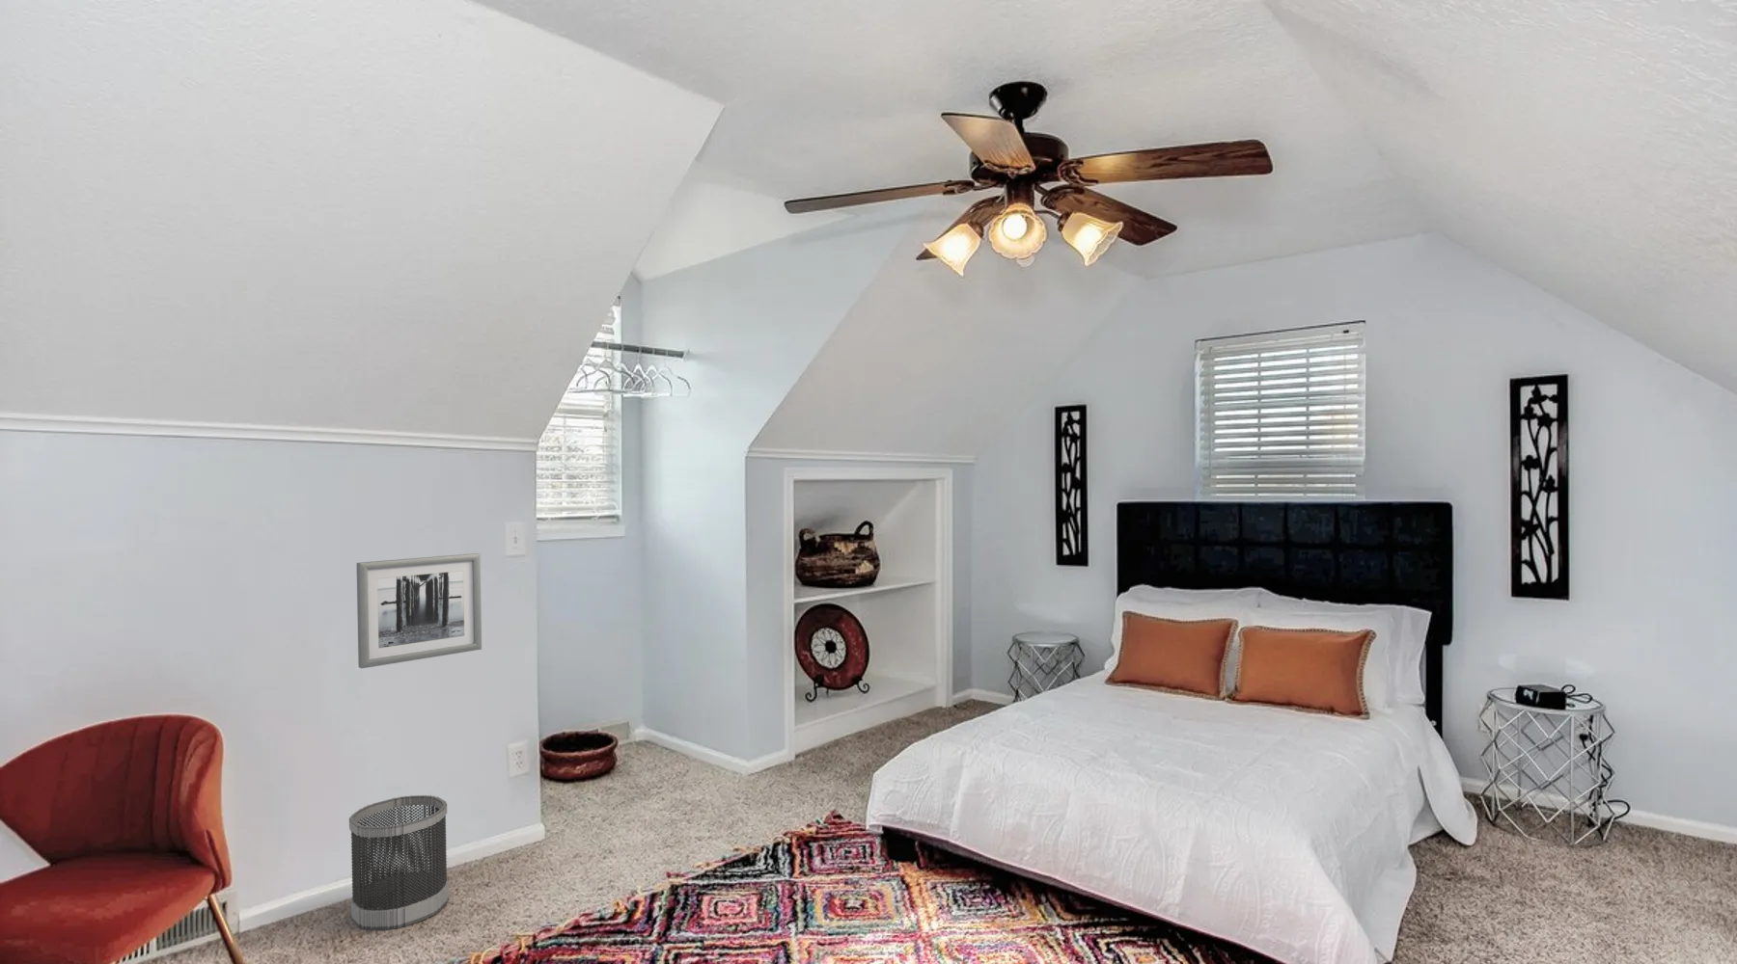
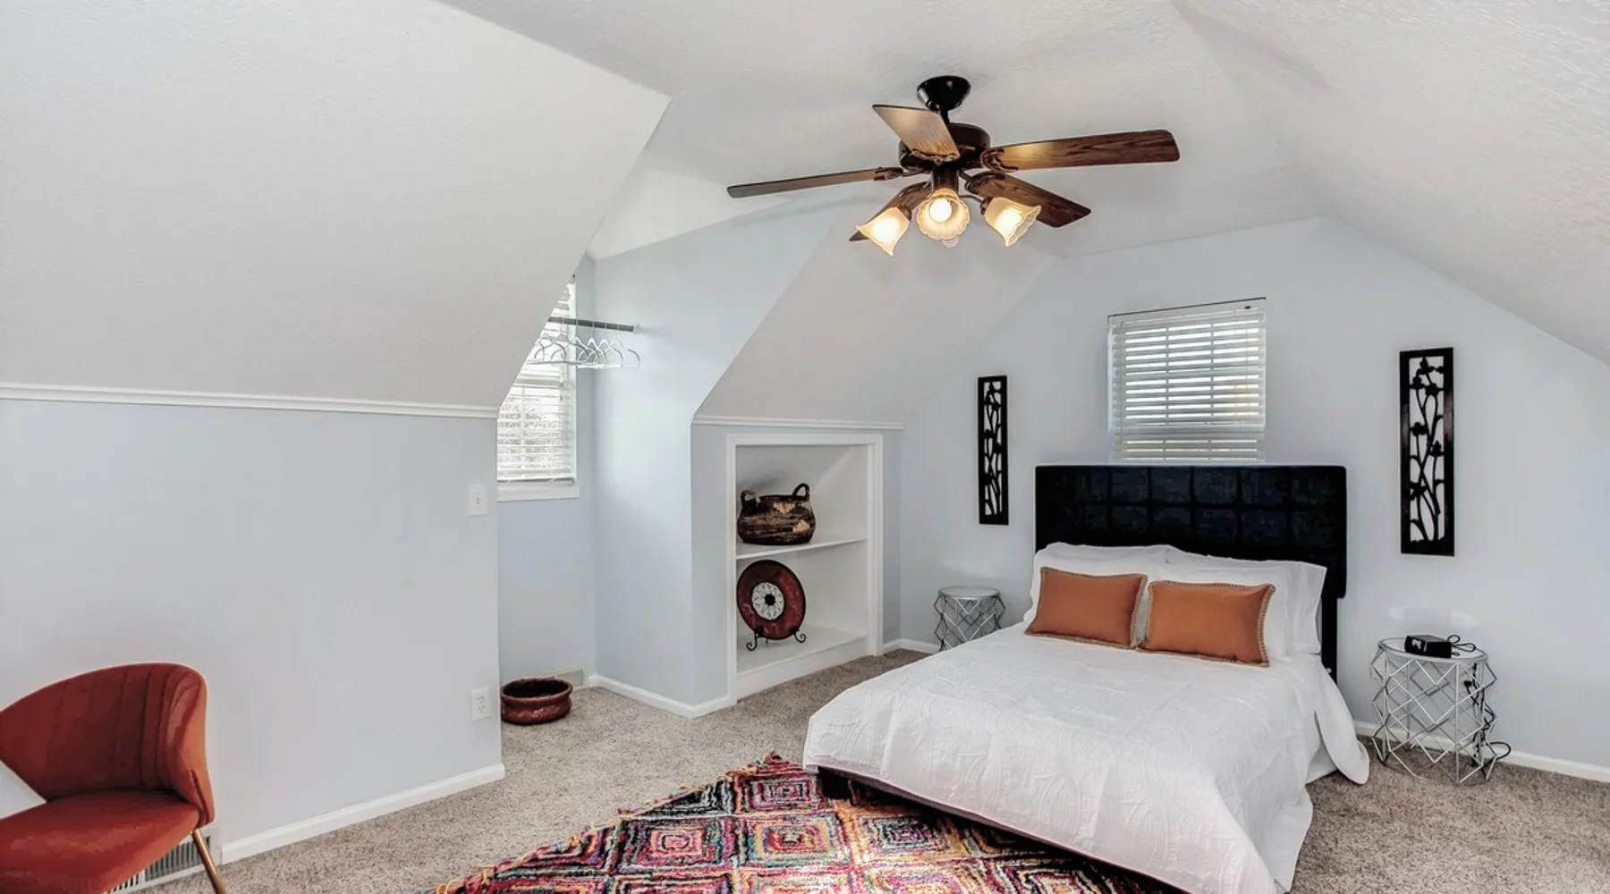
- wastebasket (399, 858)
- wall art (422, 608)
